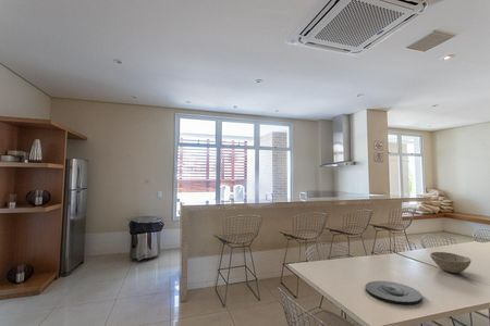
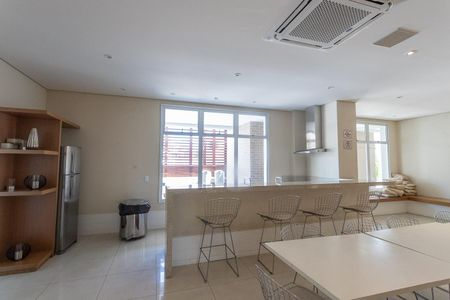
- bowl (450, 263)
- plate (392, 289)
